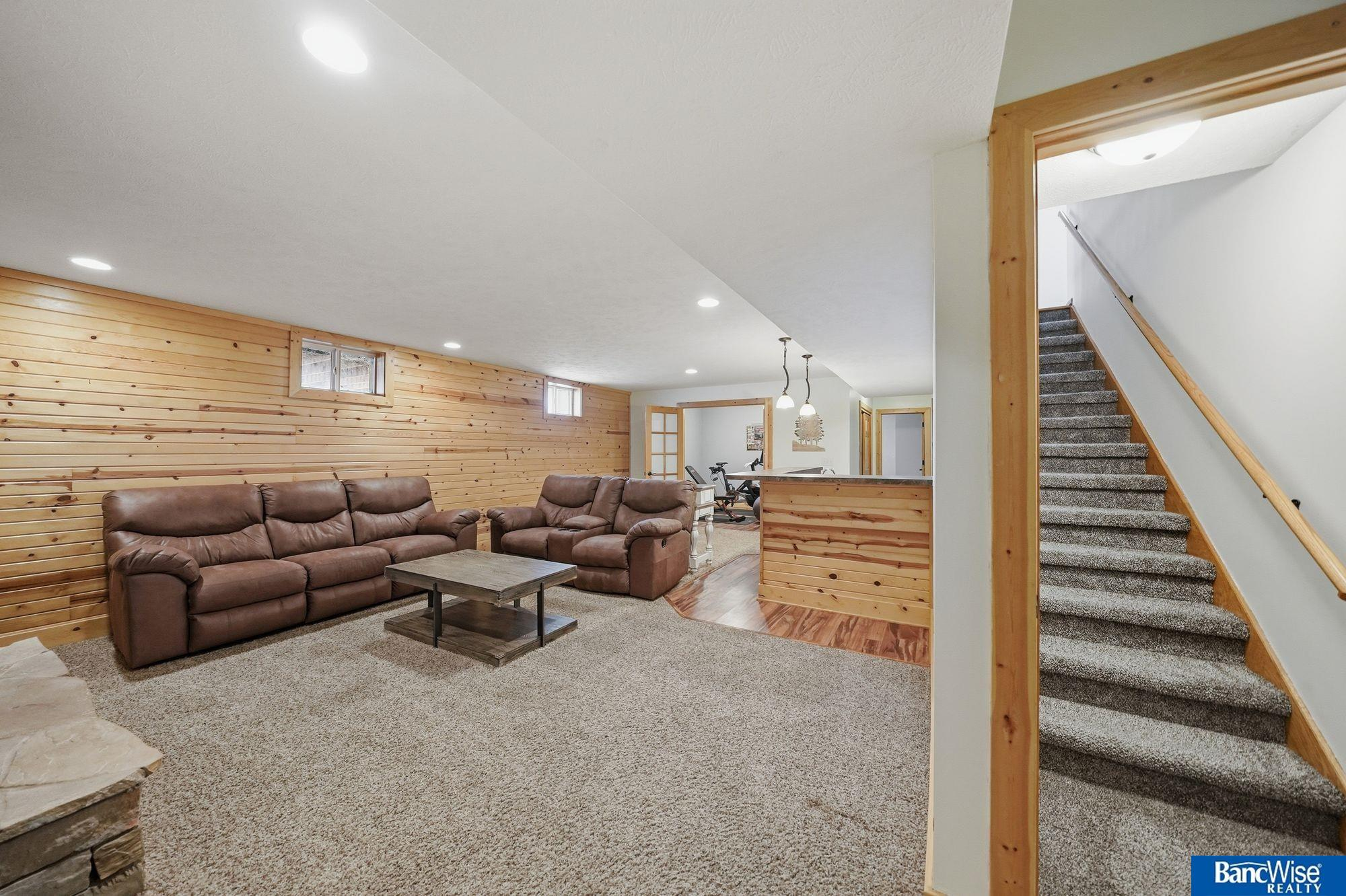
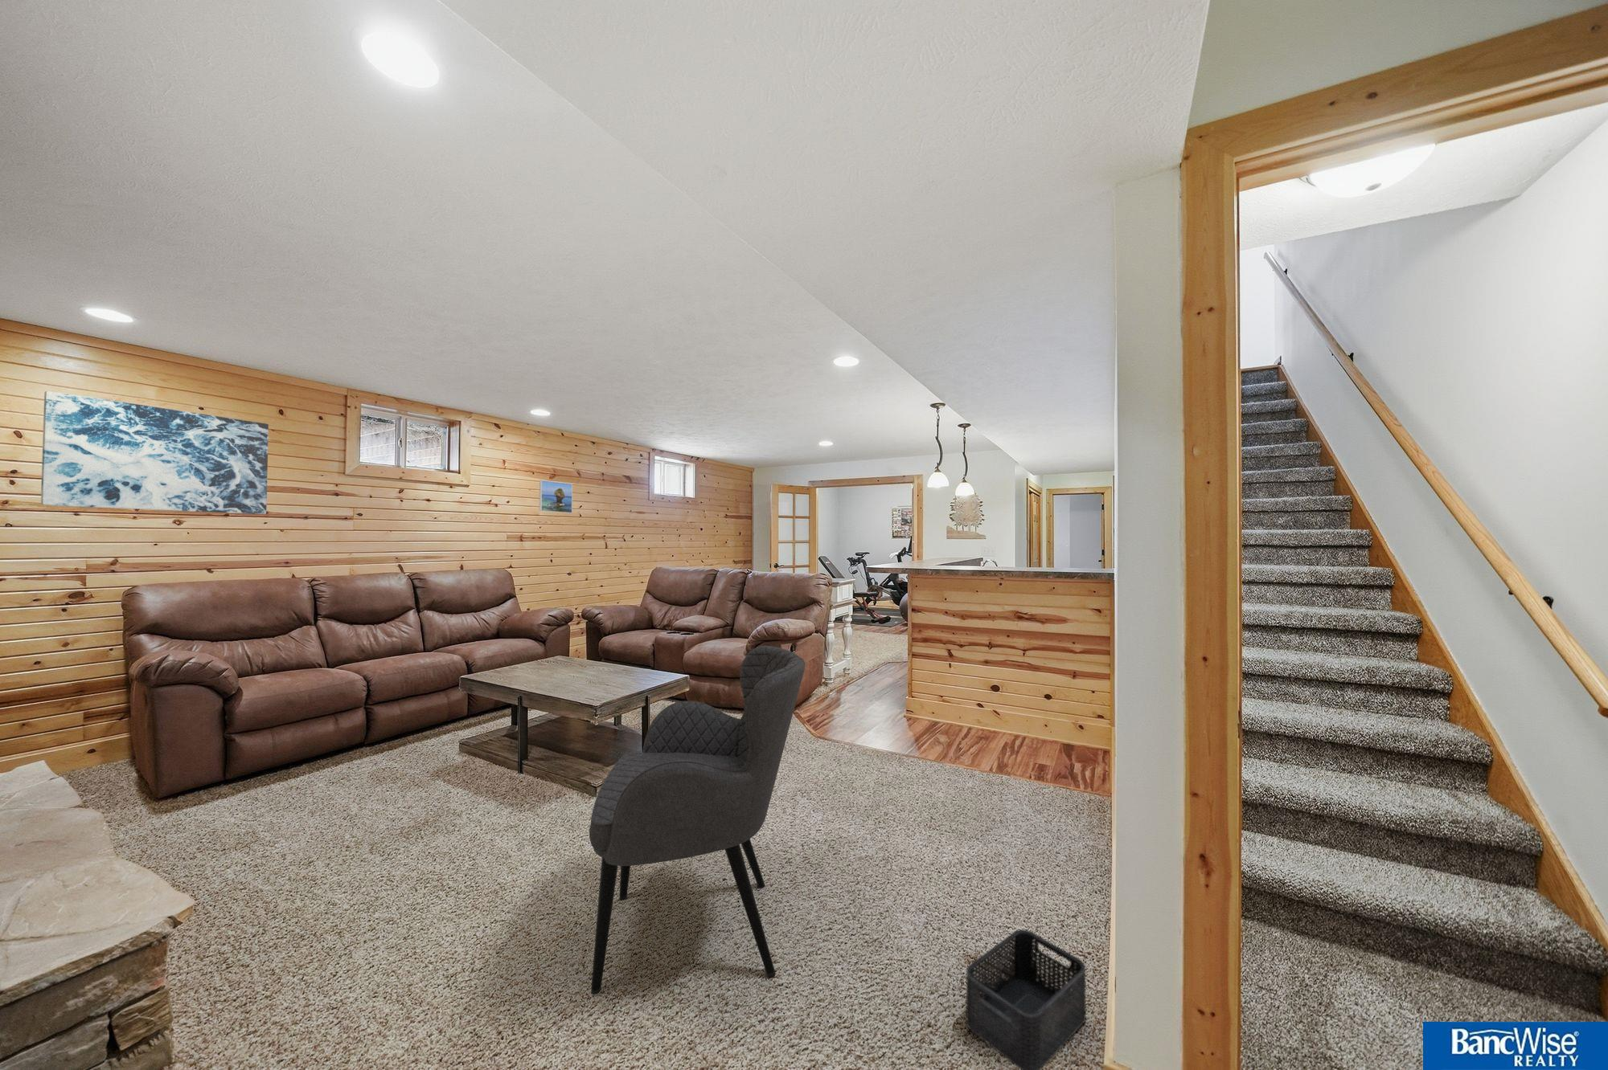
+ storage bin (1026, 994)
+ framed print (556, 497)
+ armchair (691, 794)
+ wall art (167, 460)
